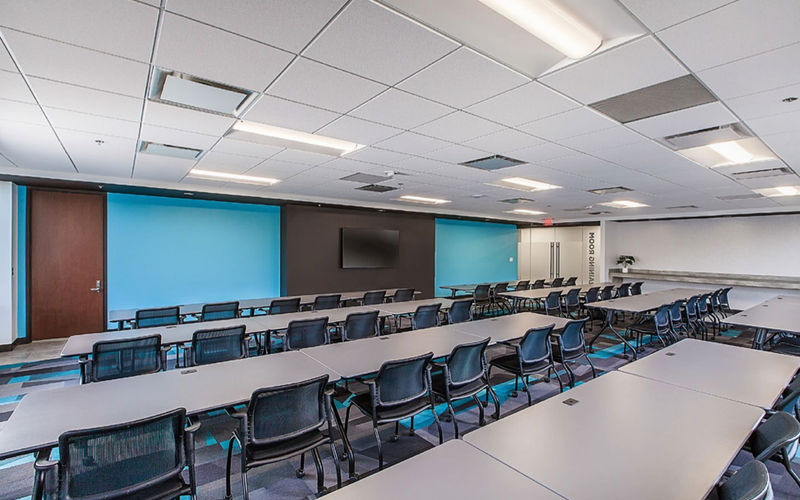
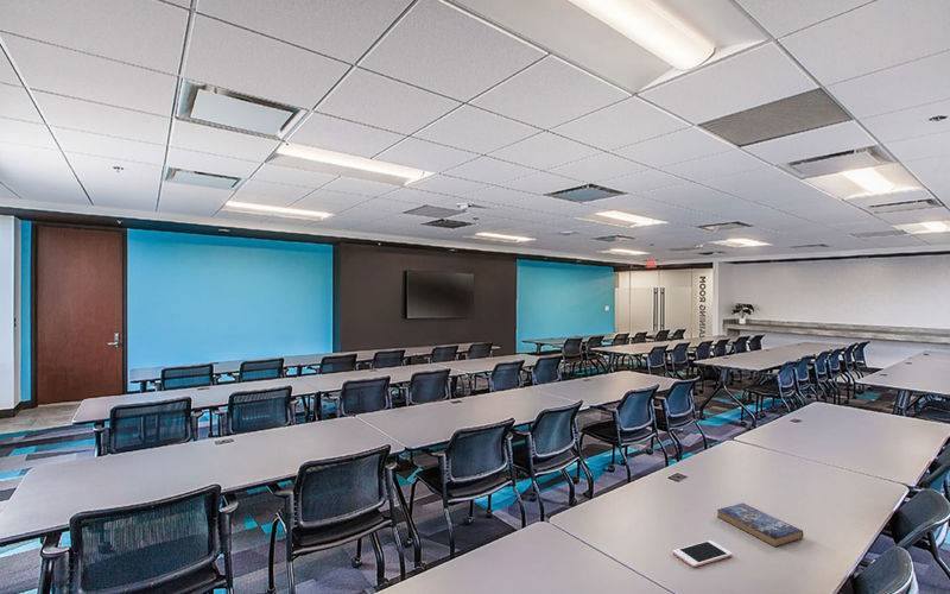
+ cell phone (702, 552)
+ book (758, 523)
